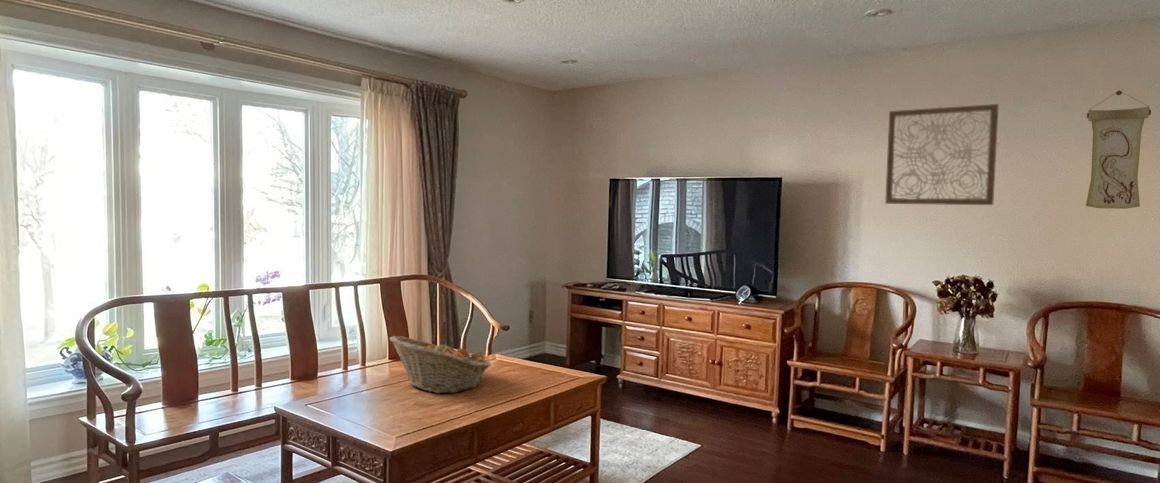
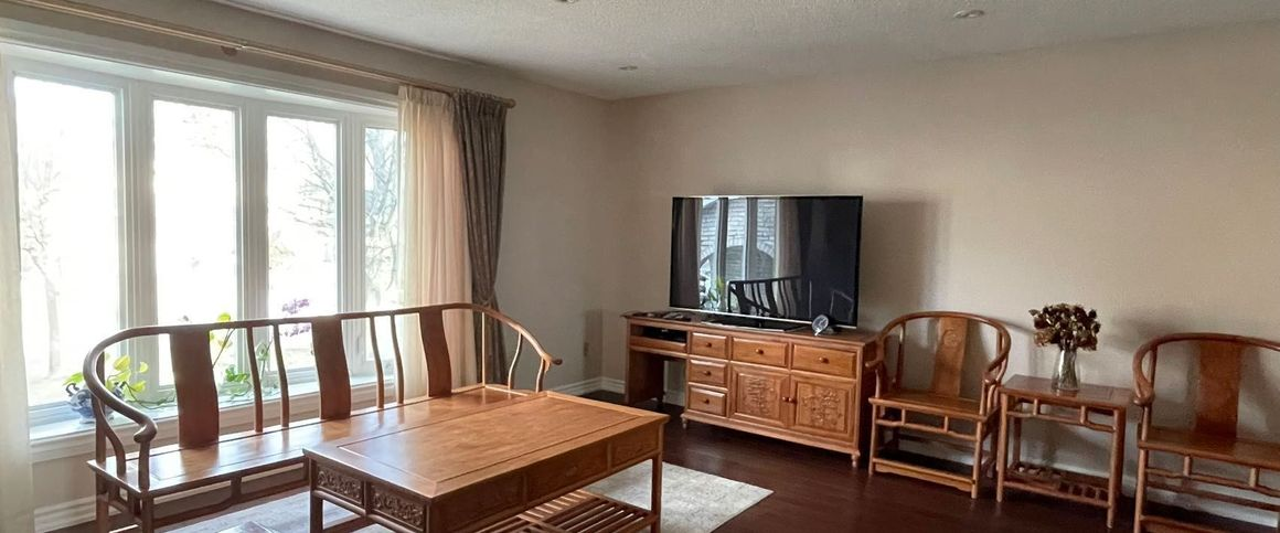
- fruit basket (439, 360)
- wall scroll (1115, 149)
- wall art (940, 159)
